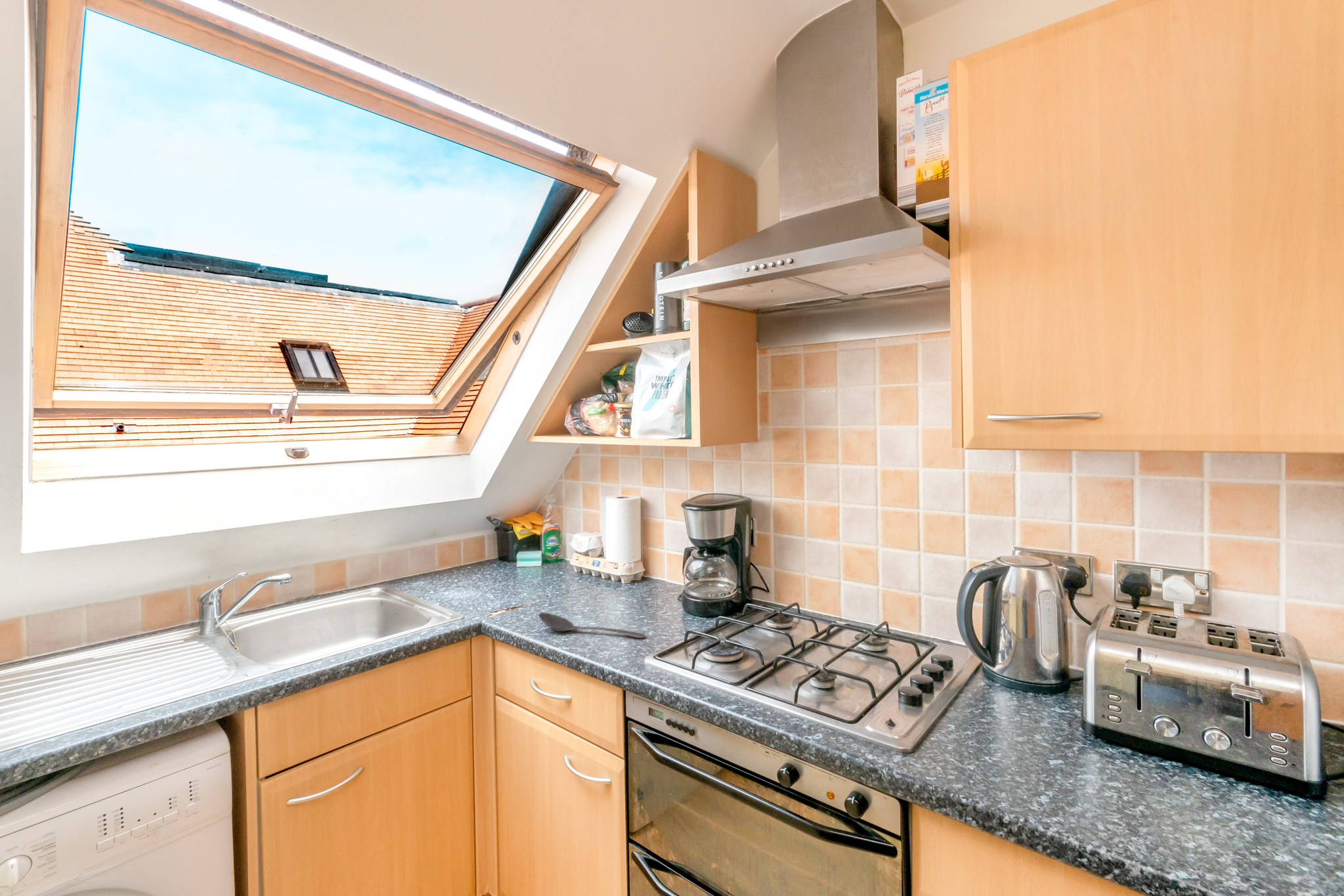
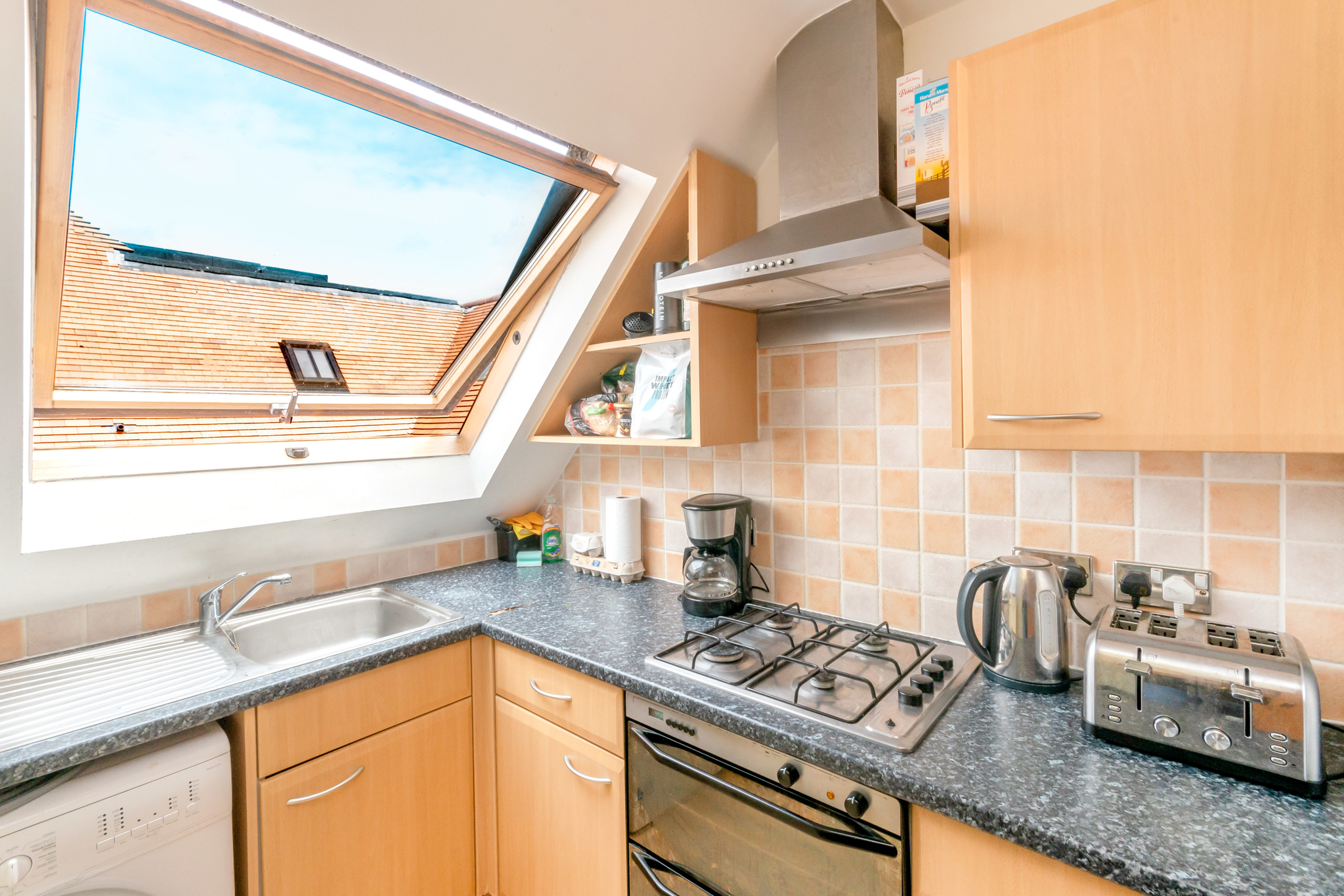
- stirrer (591, 627)
